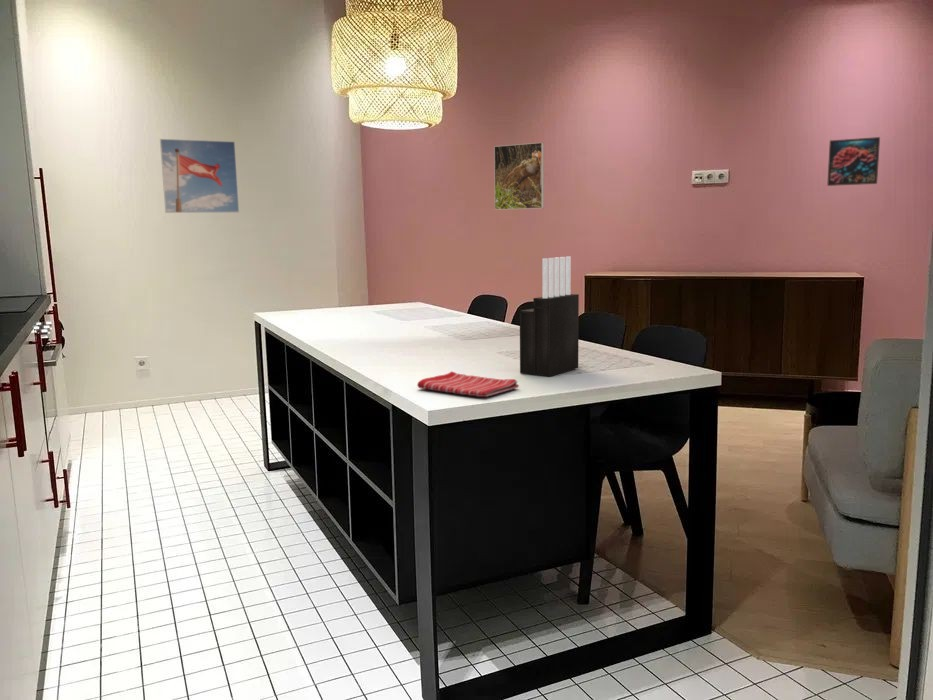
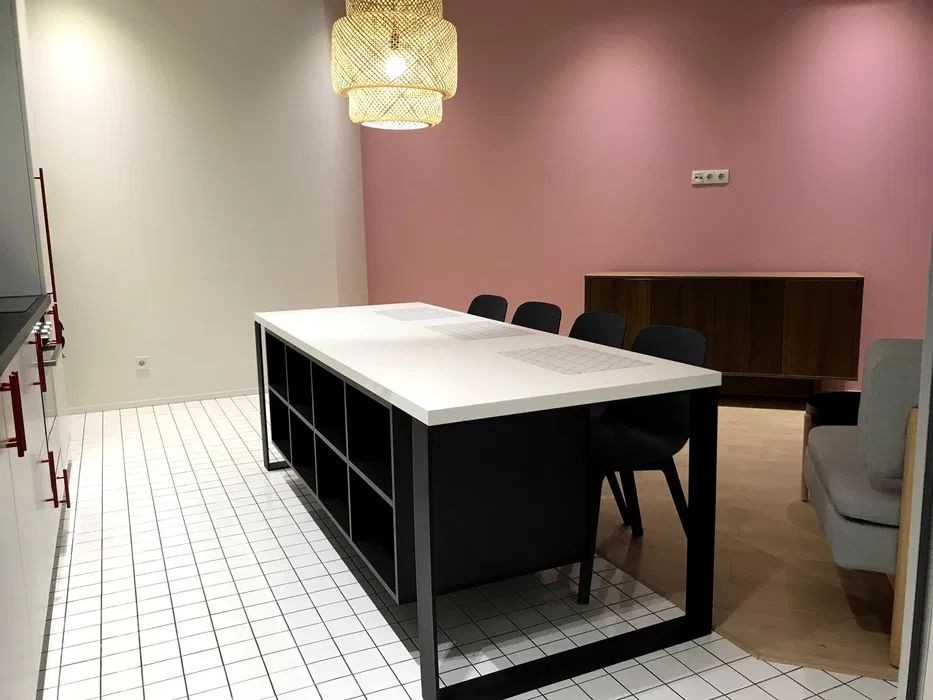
- dish towel (467, 384)
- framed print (853, 161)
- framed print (200, 176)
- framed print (518, 177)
- knife block (546, 314)
